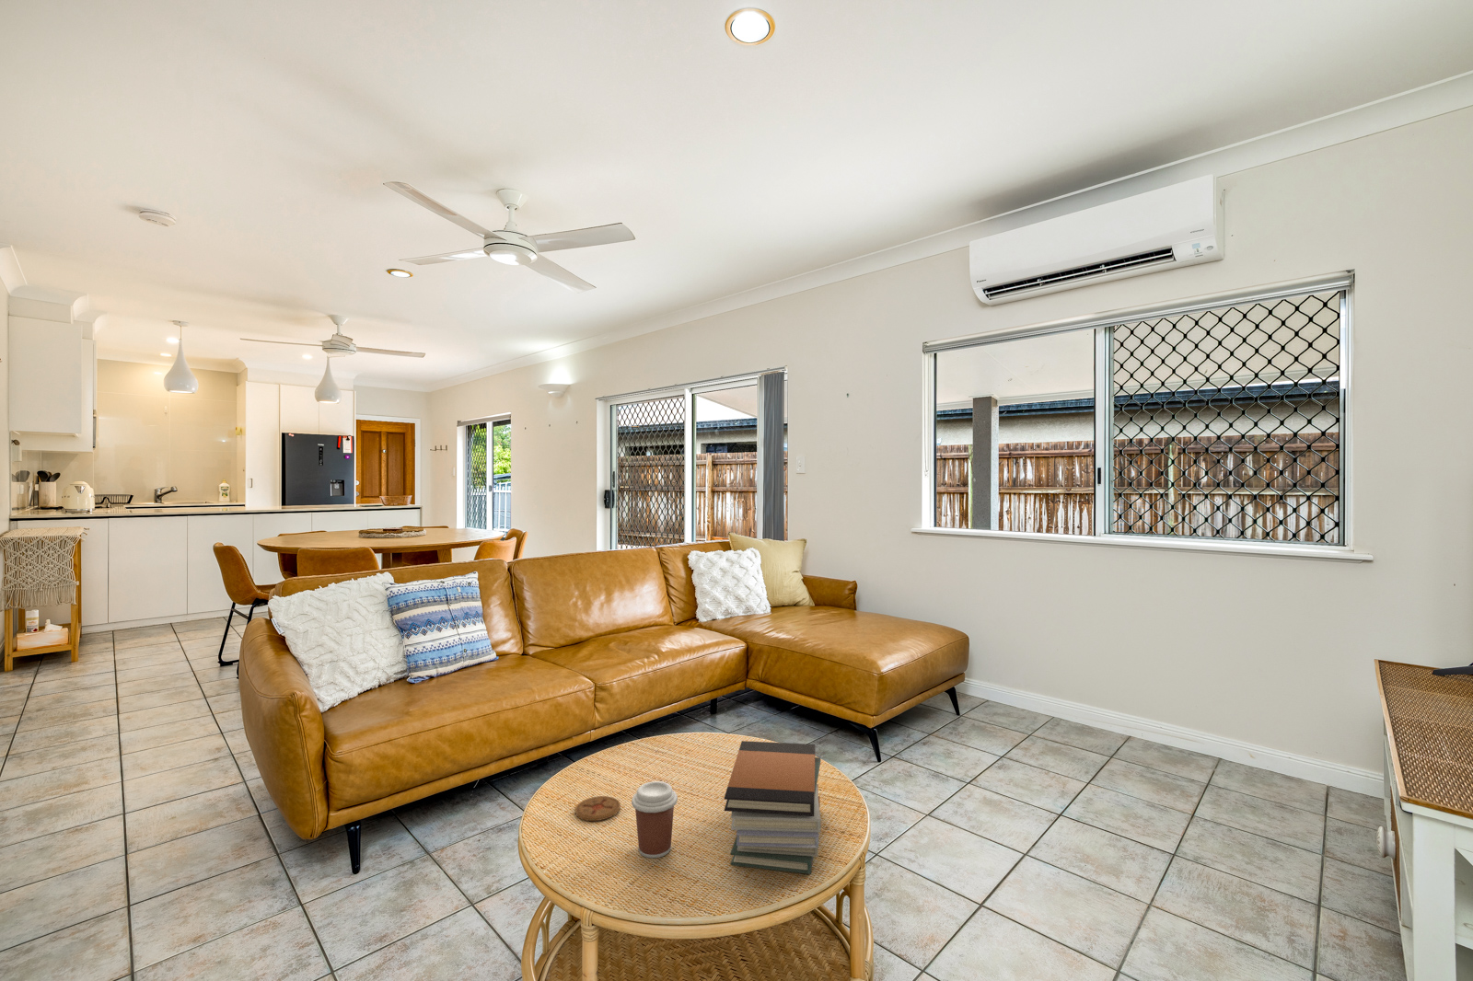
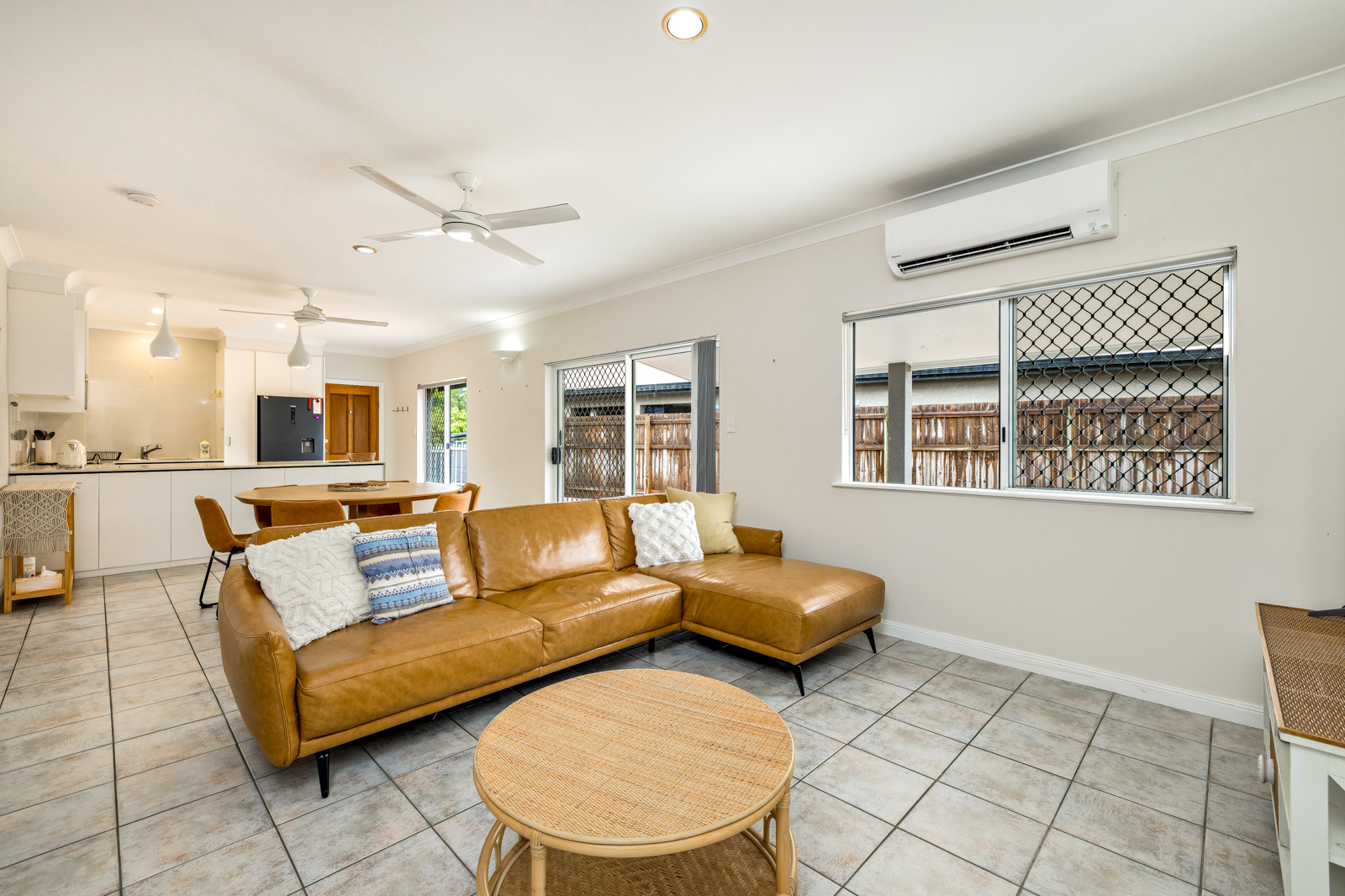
- book stack (776, 801)
- coffee cup (655, 818)
- coaster (598, 808)
